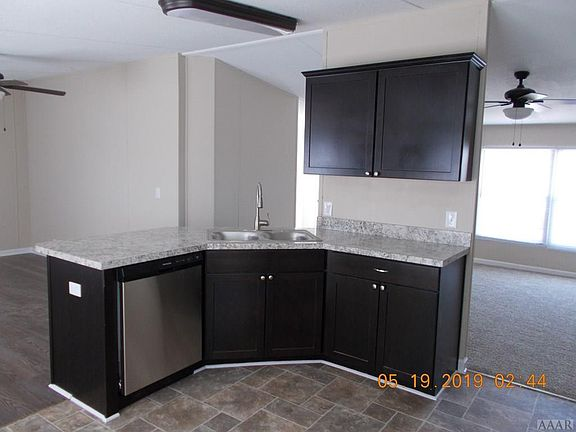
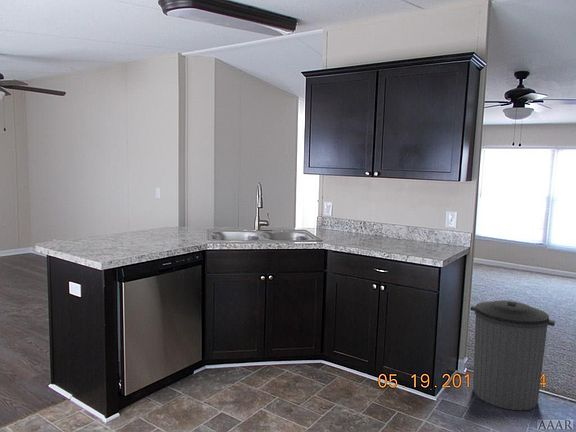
+ trash can (508, 348)
